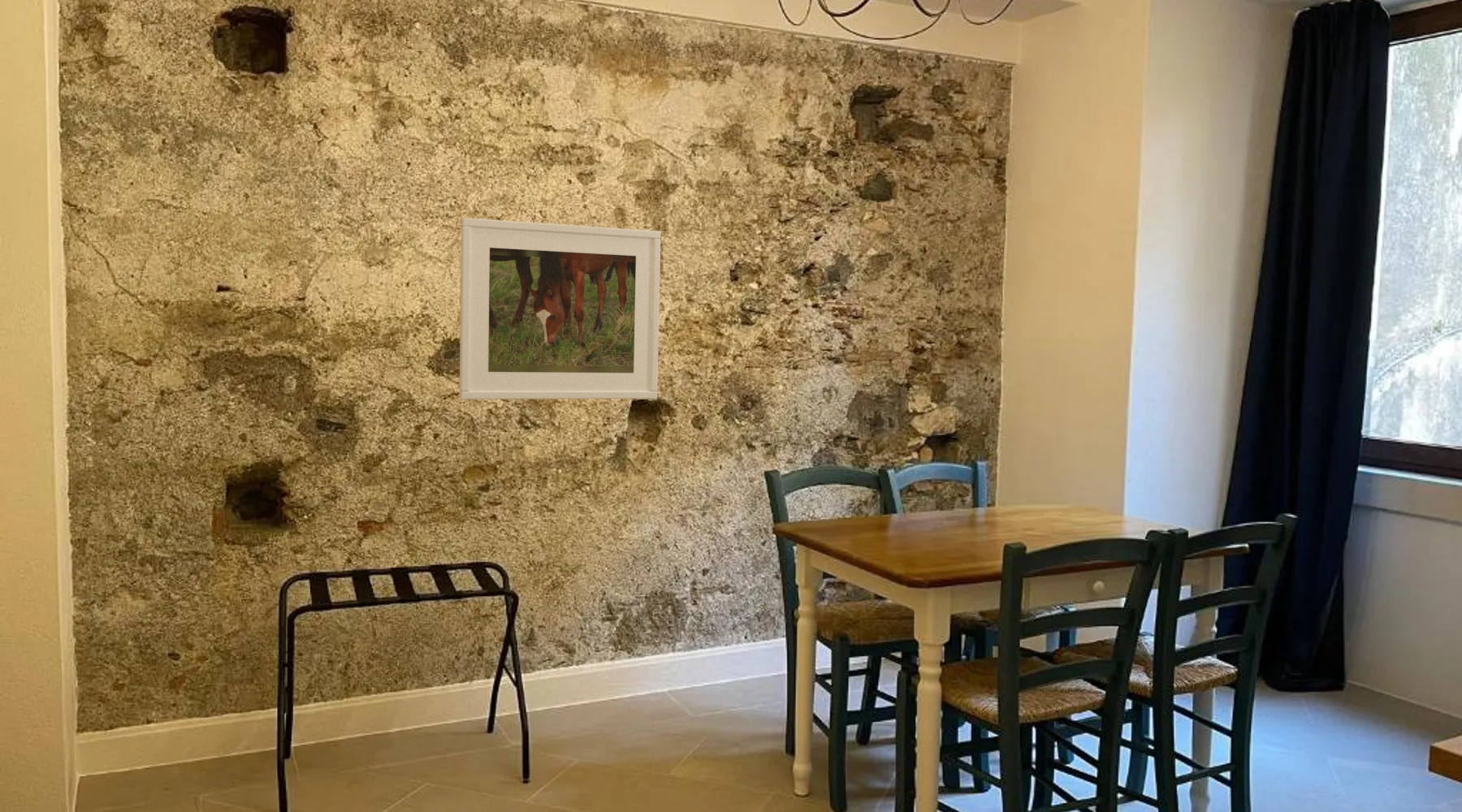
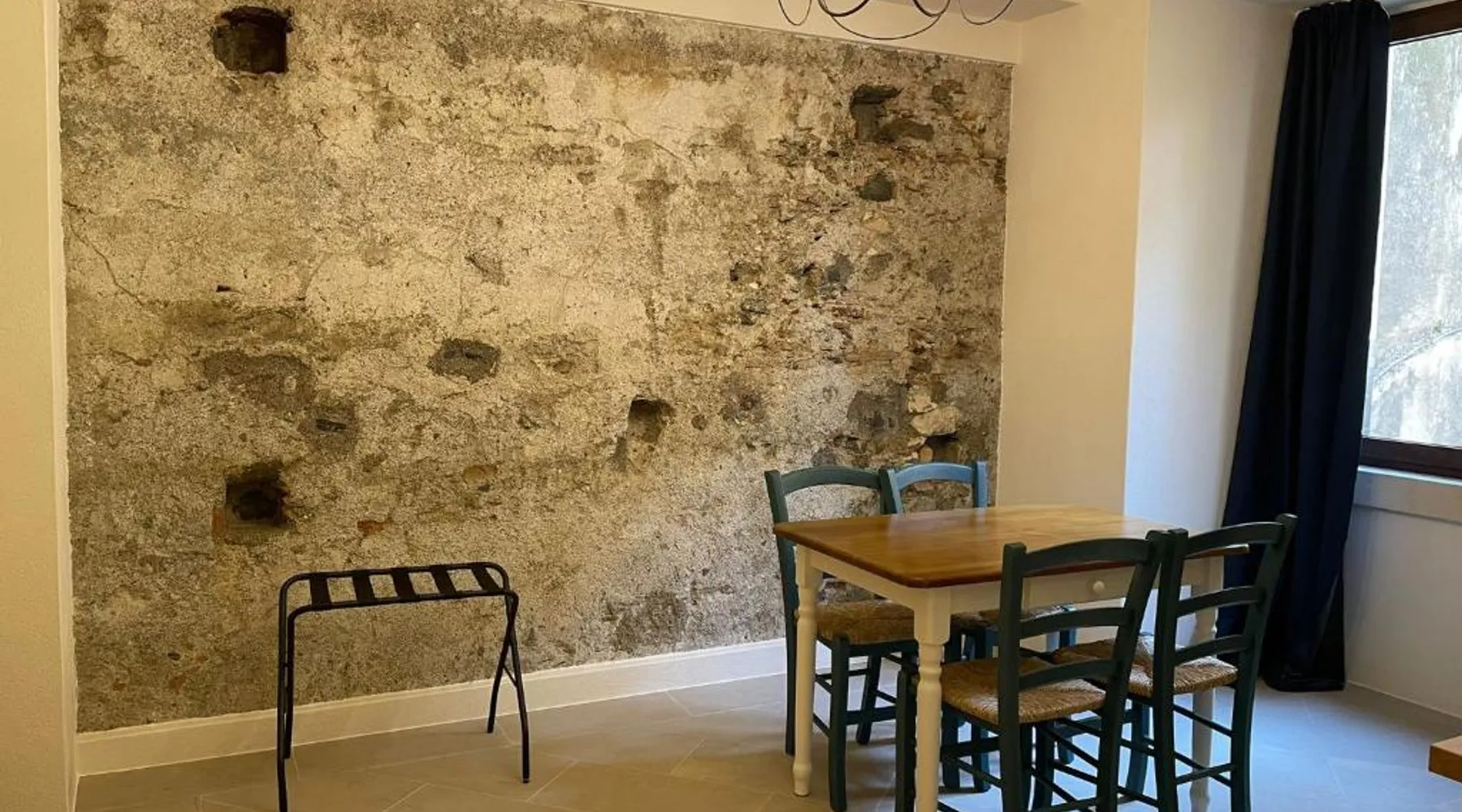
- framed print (563, 312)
